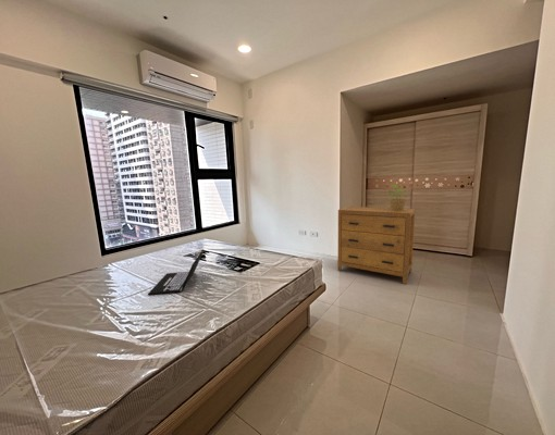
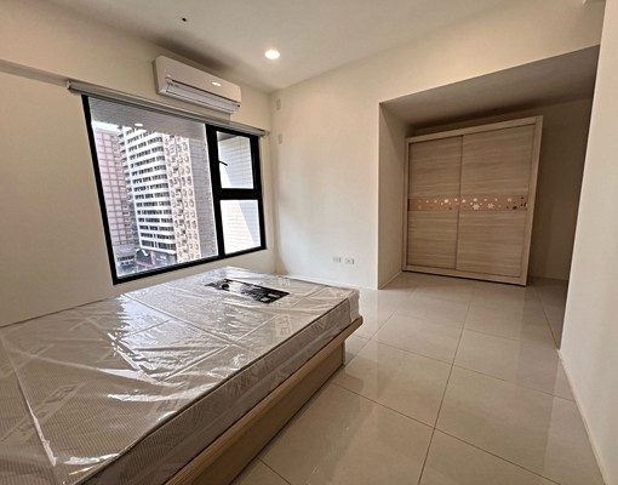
- laptop (178, 272)
- potted plant (397, 197)
- dresser (373, 240)
